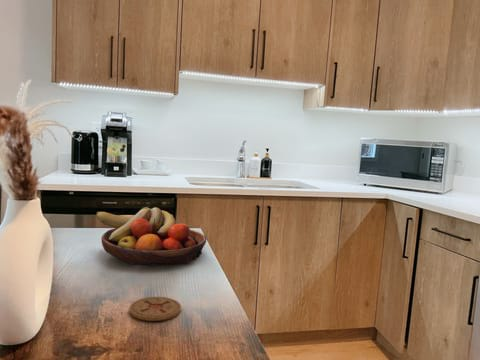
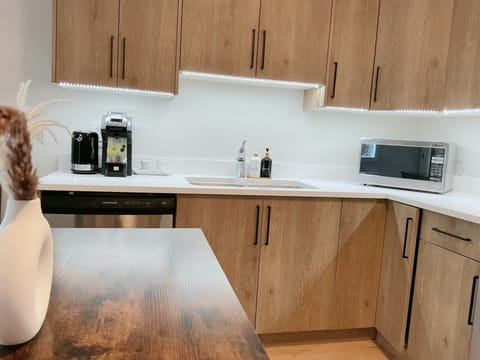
- fruit bowl (154, 232)
- coaster (155, 308)
